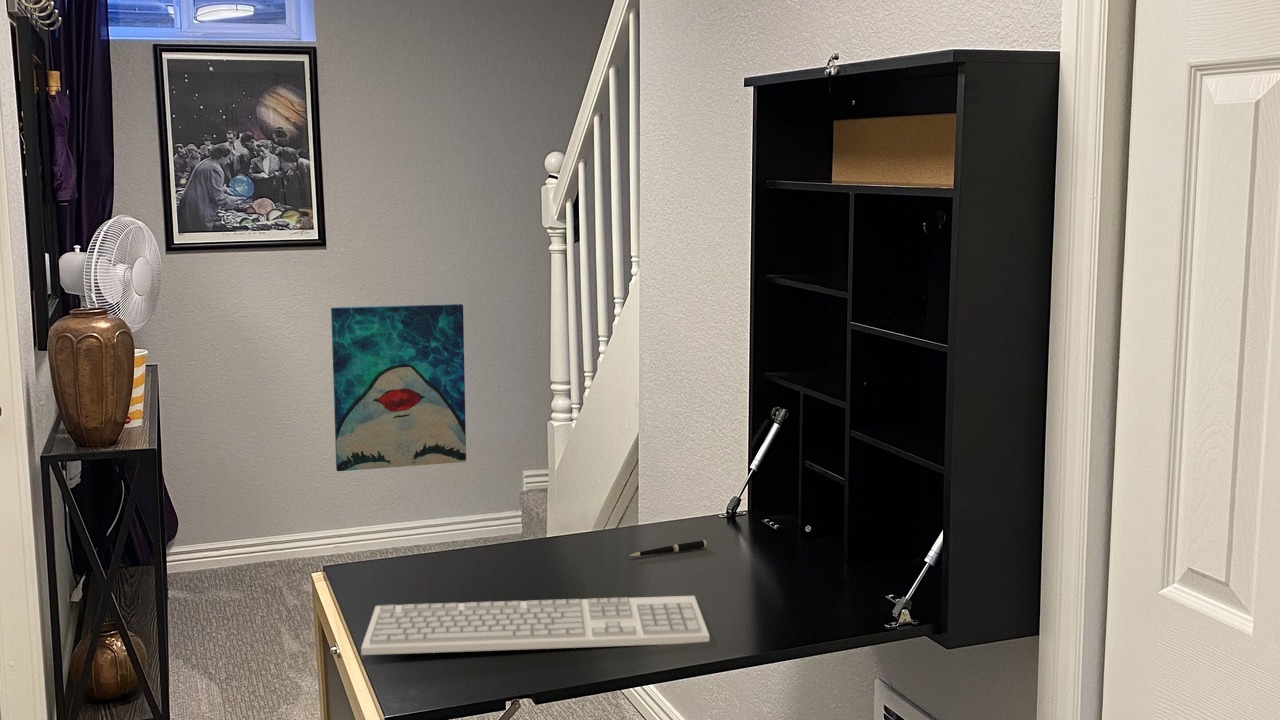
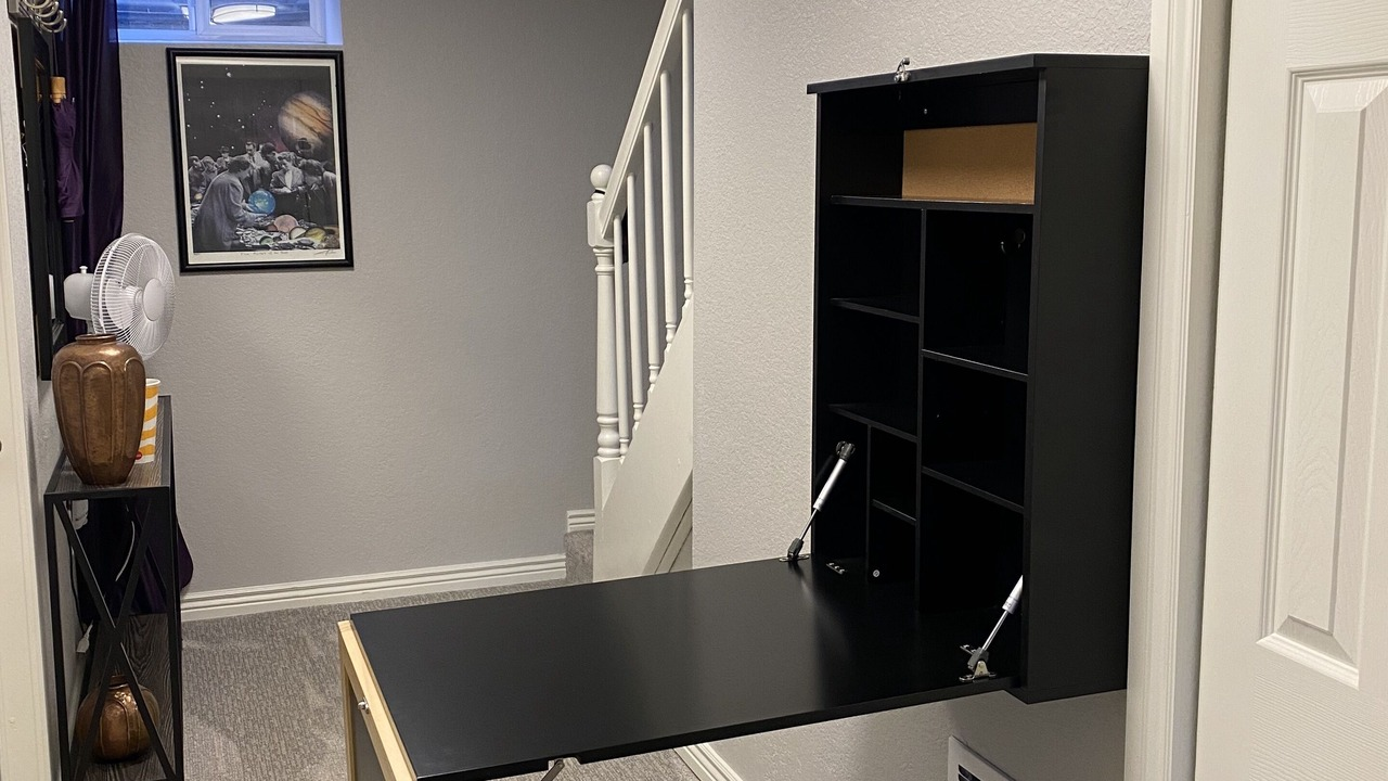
- wall art (400, 386)
- pen (667, 548)
- keyboard (537, 622)
